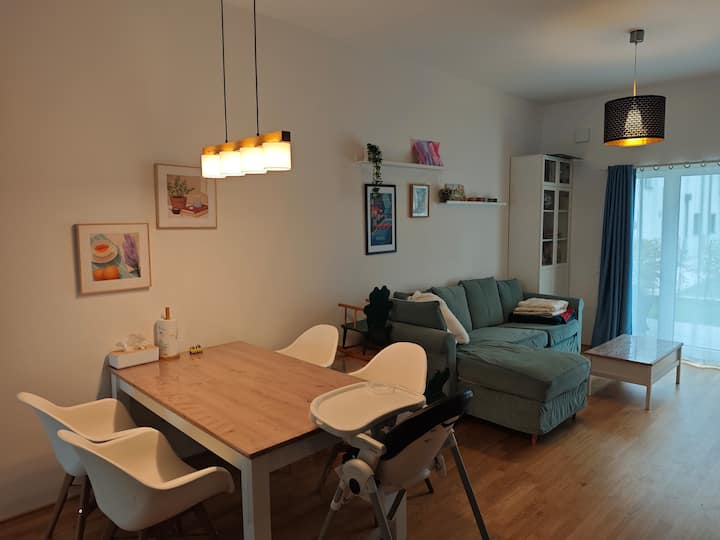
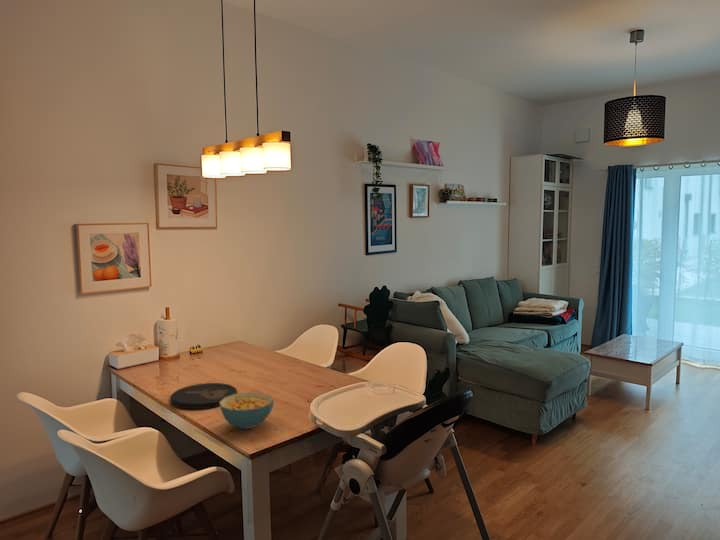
+ cereal bowl (247, 413)
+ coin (204, 395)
